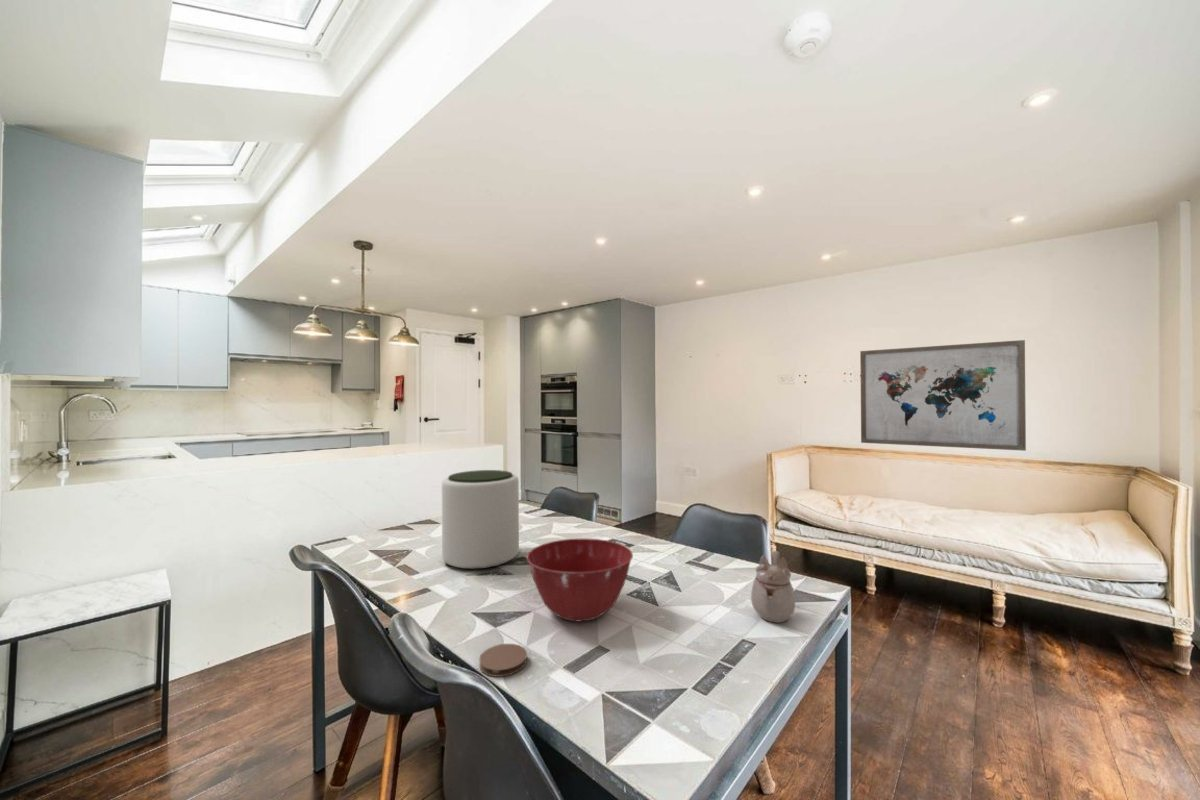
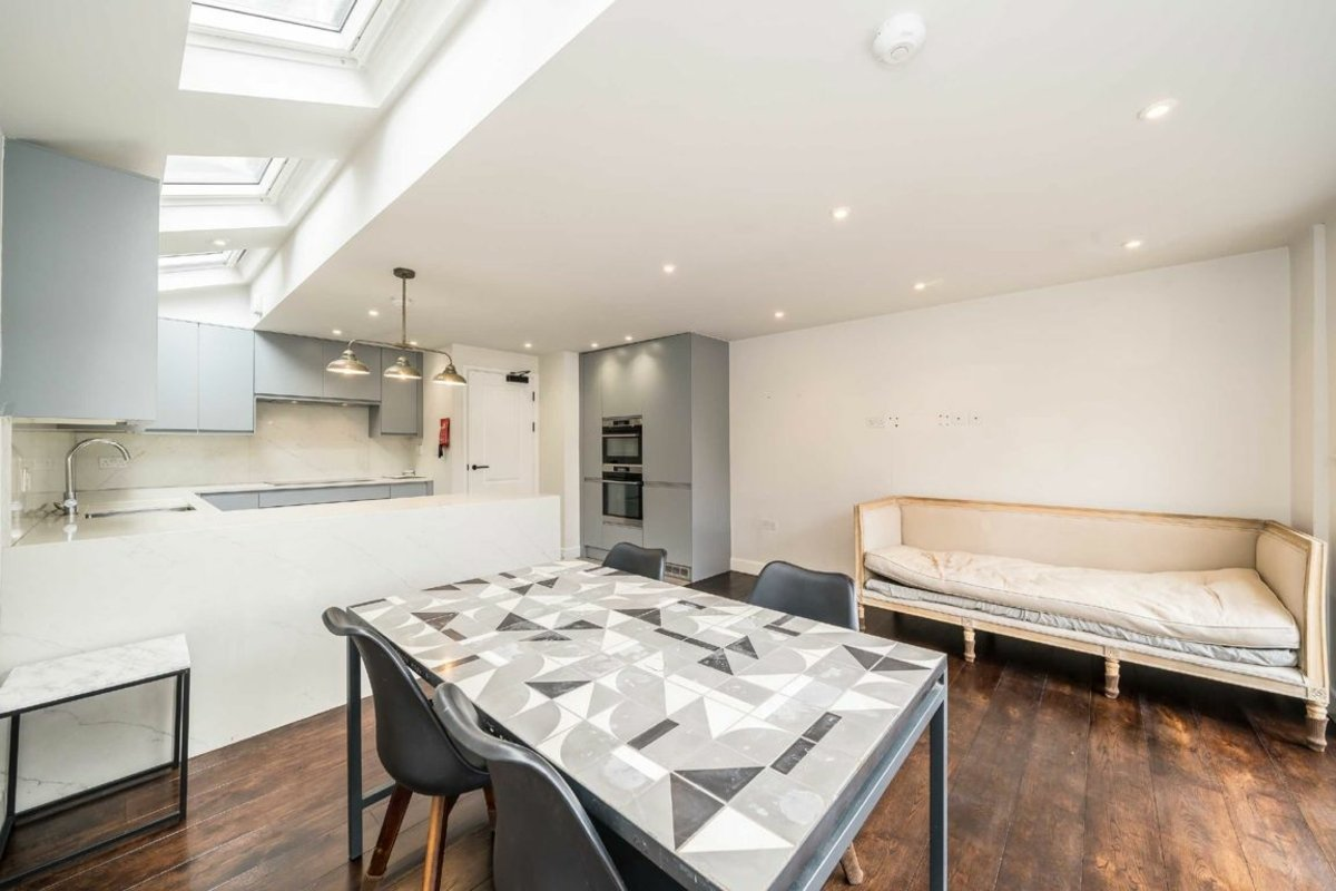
- teapot (773, 585)
- plant pot (481, 516)
- mixing bowl (580, 581)
- wall art (935, 396)
- coaster (503, 659)
